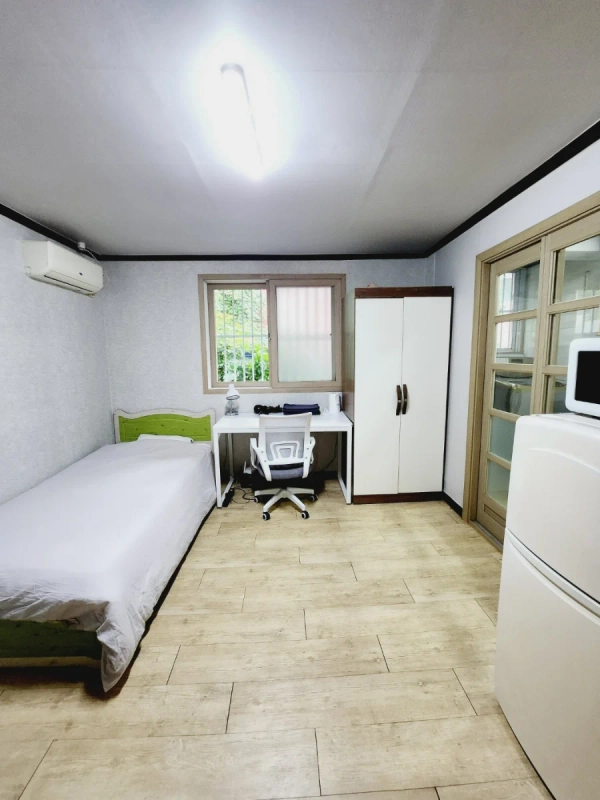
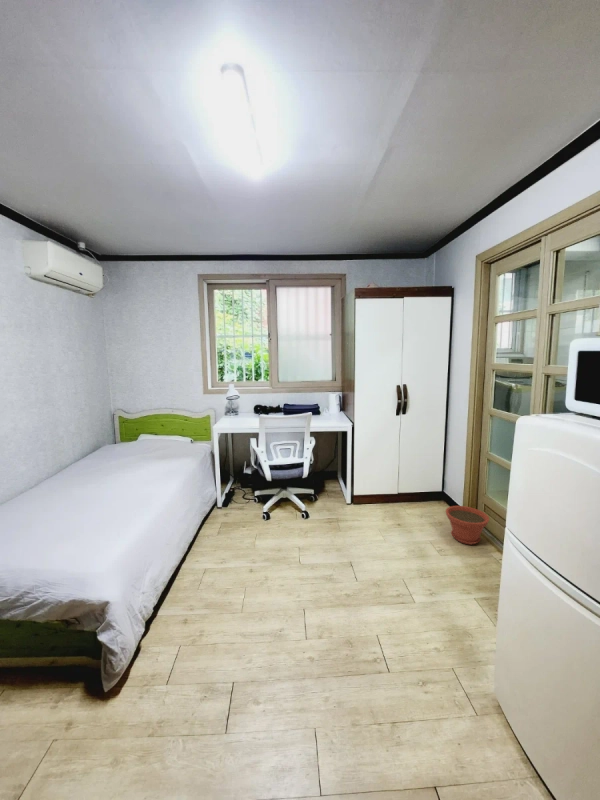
+ plant pot (466, 526)
